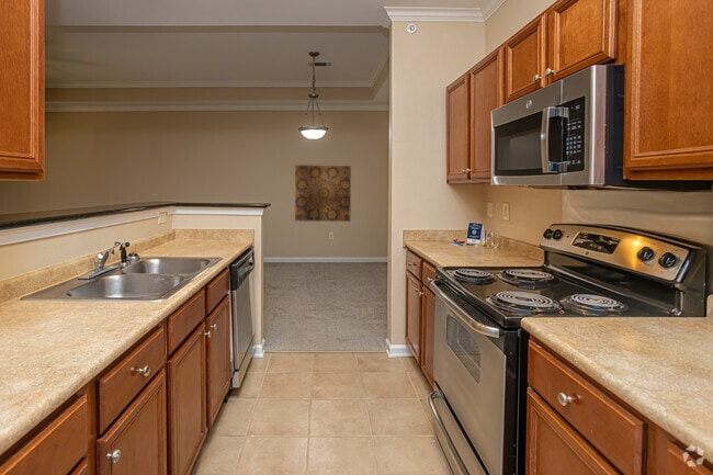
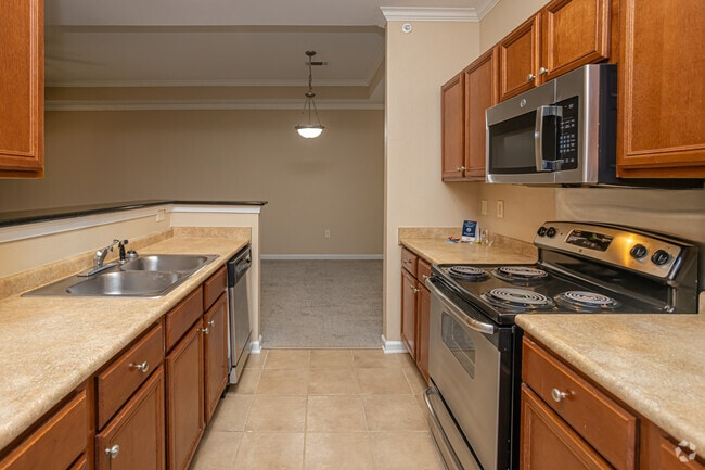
- wall art (322, 193)
